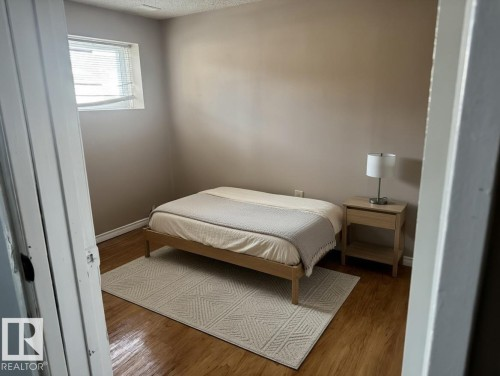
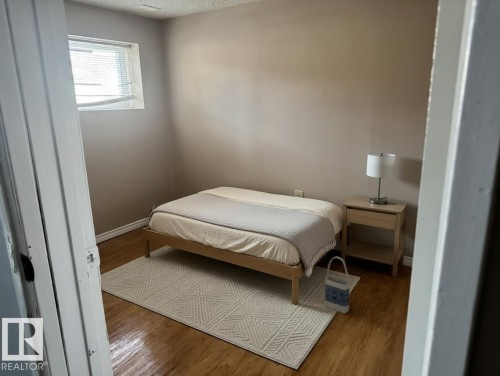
+ bag (337, 282)
